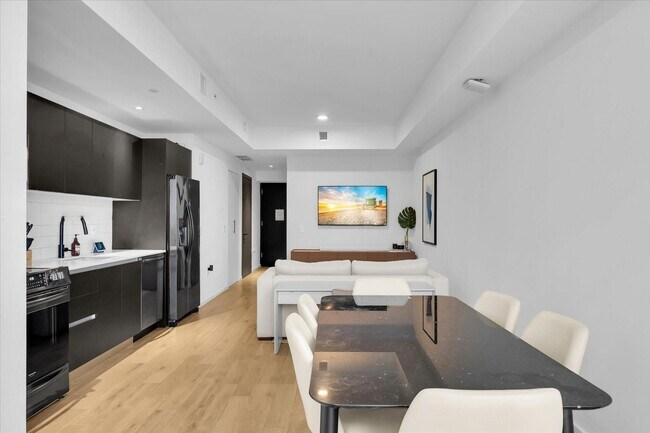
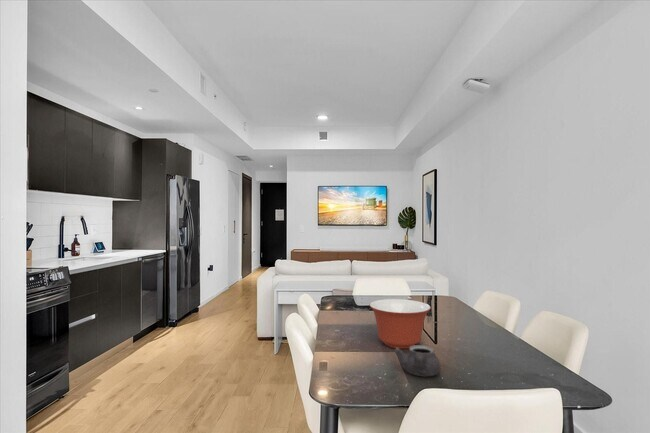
+ teapot (418, 360)
+ mixing bowl (399, 324)
